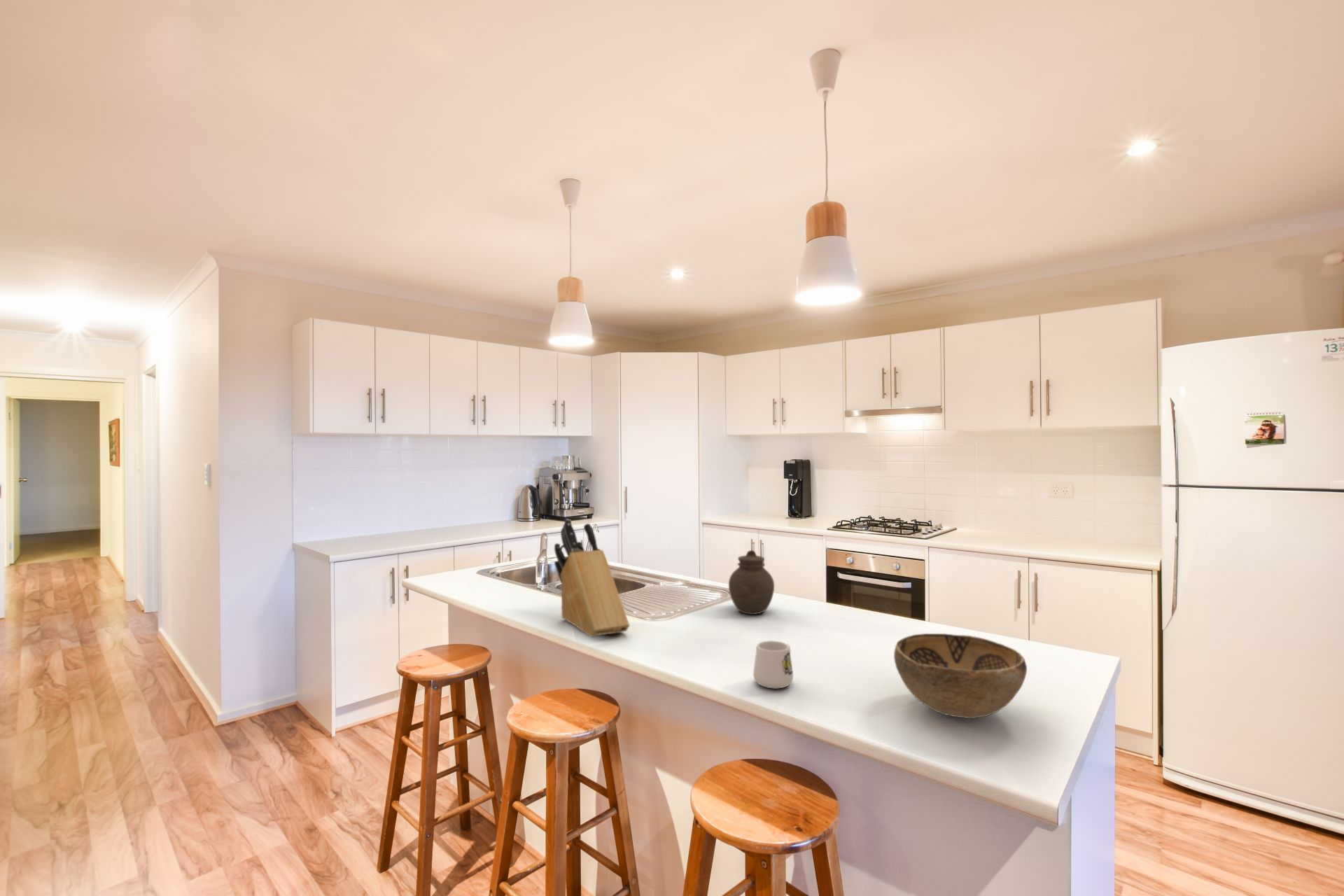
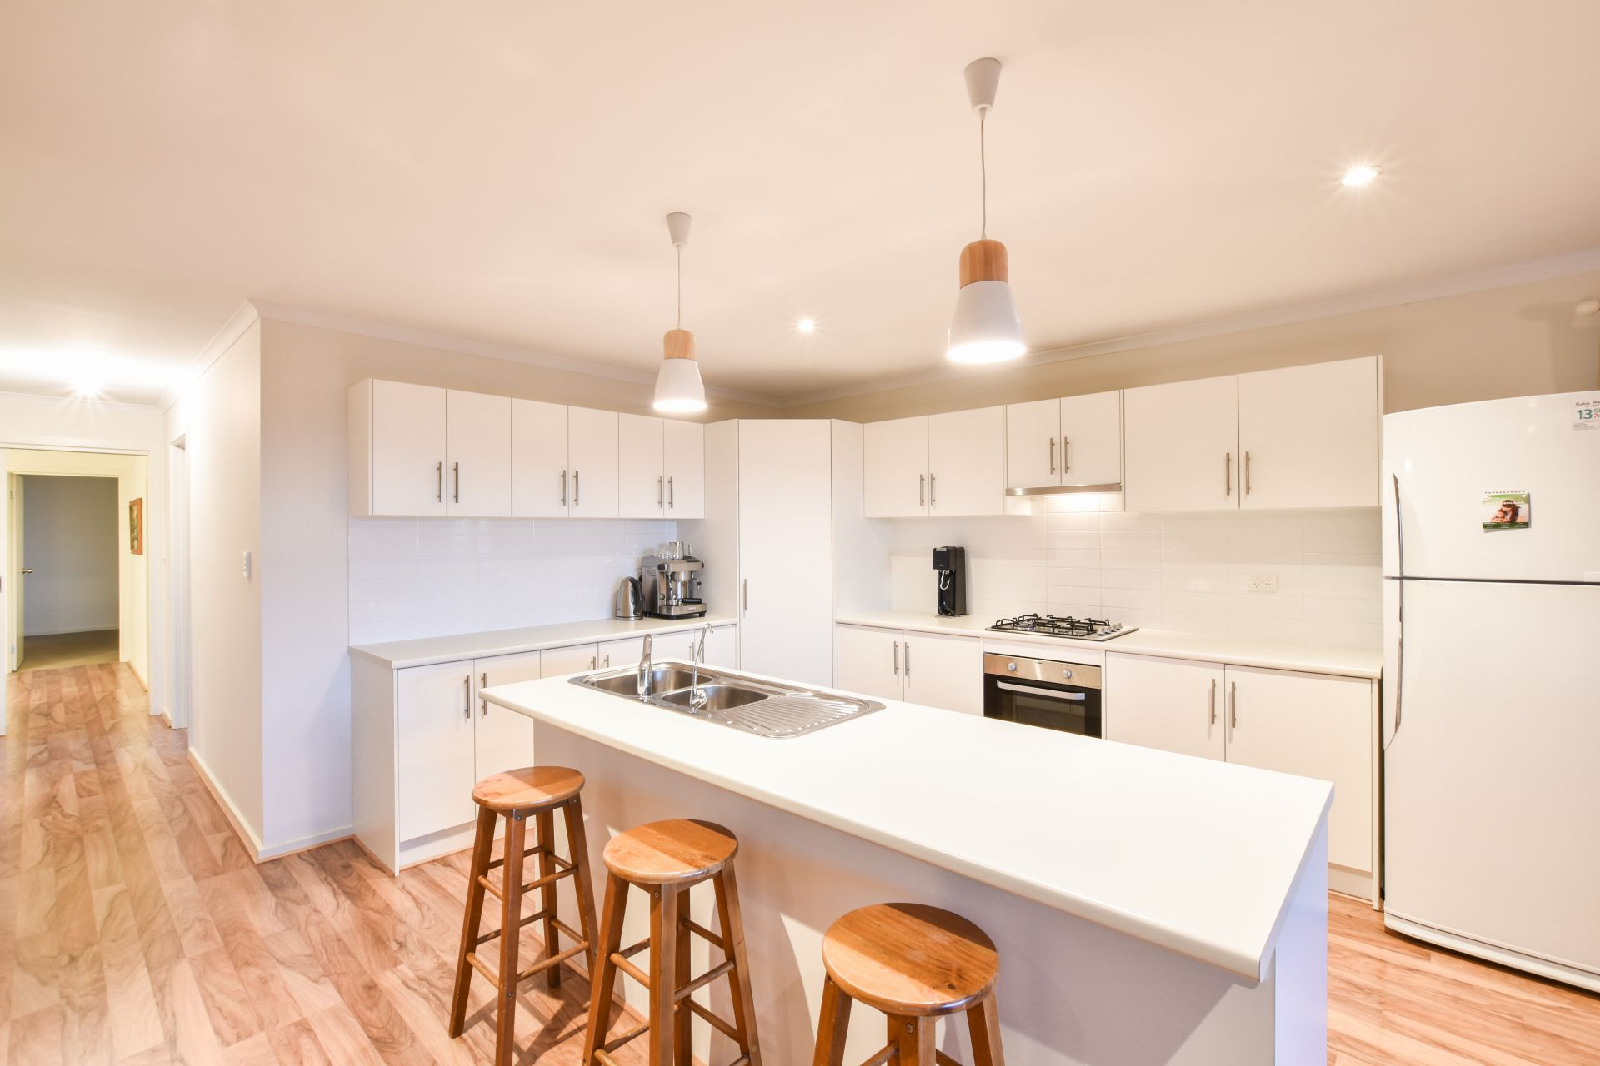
- jar (751, 581)
- decorative bowl (958, 680)
- mug (776, 662)
- knife block (588, 572)
